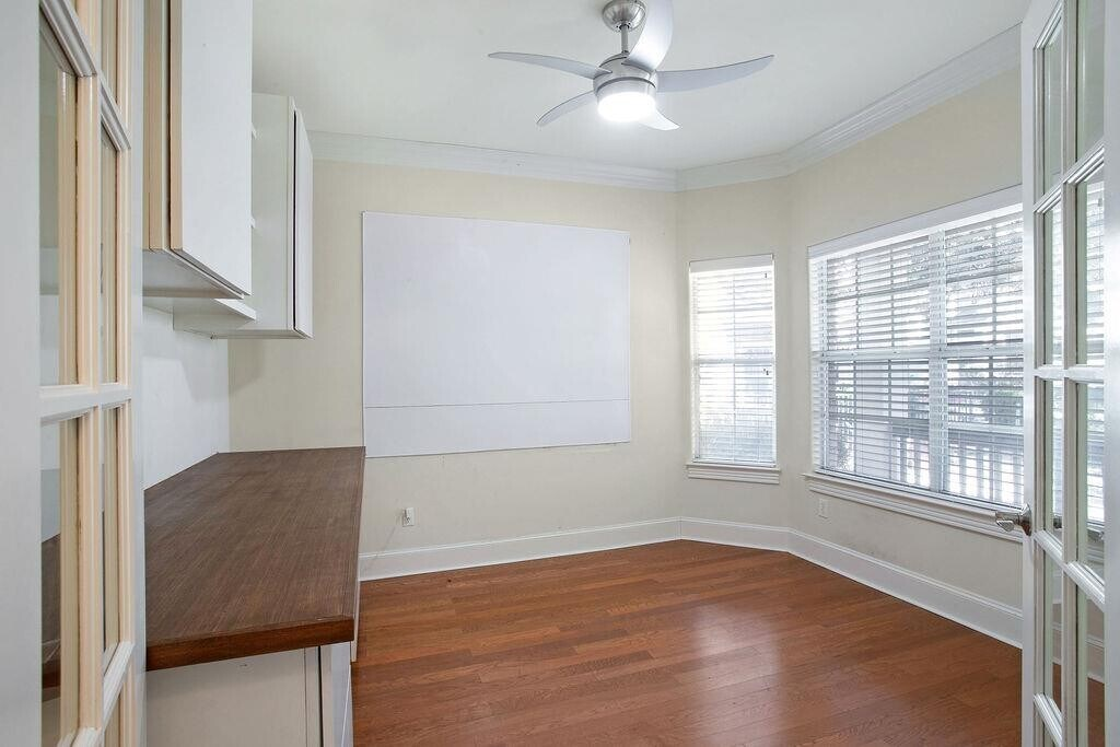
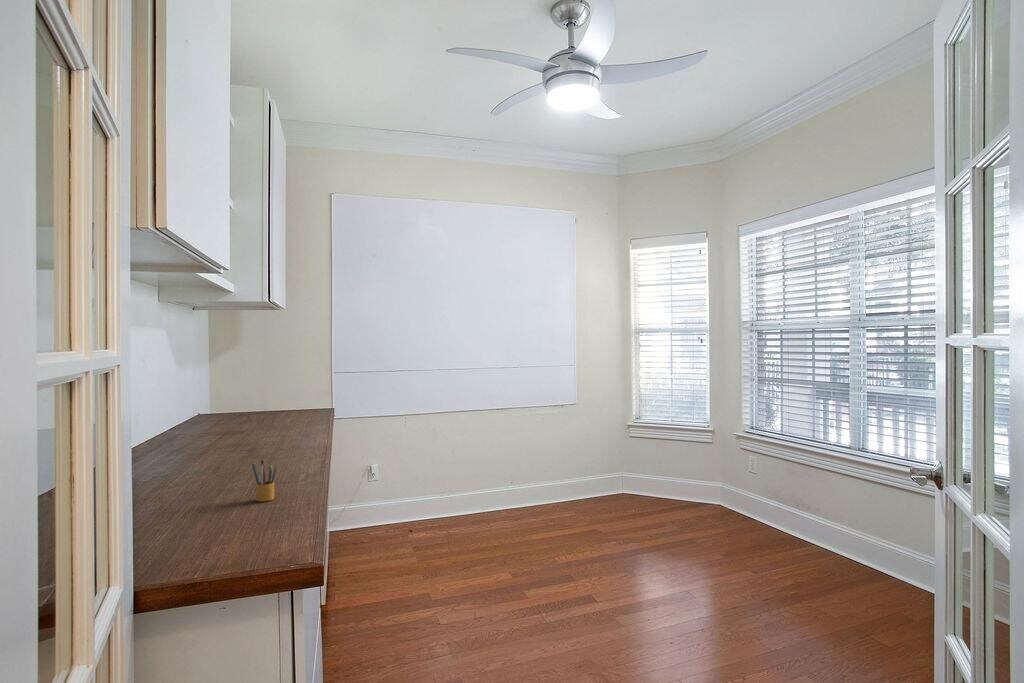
+ pencil box (264, 478)
